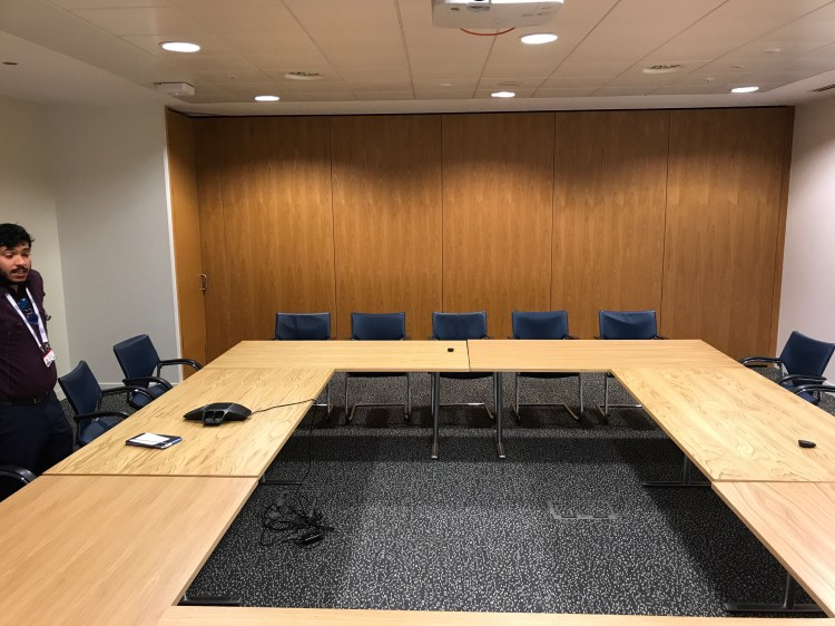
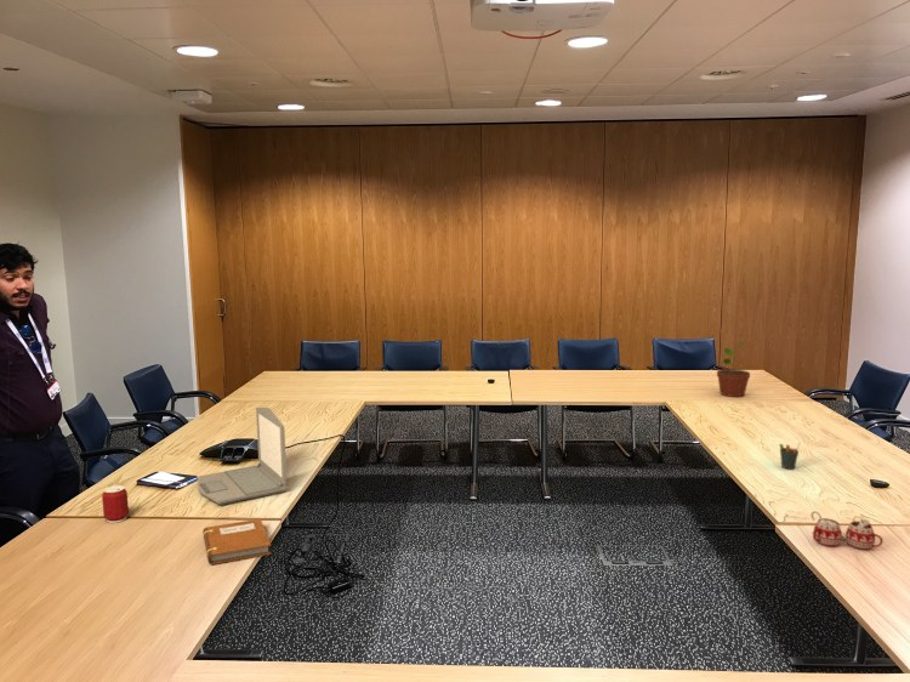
+ laptop (237, 468)
+ mug (841, 532)
+ can (115, 504)
+ pen holder (789, 454)
+ notebook (235, 539)
+ potted plant (733, 368)
